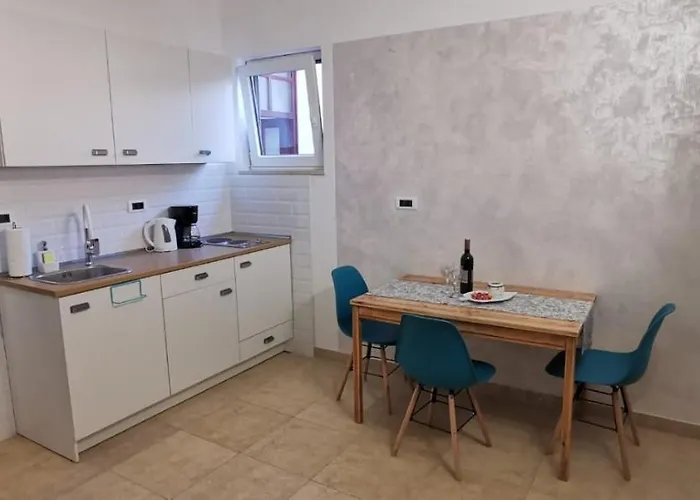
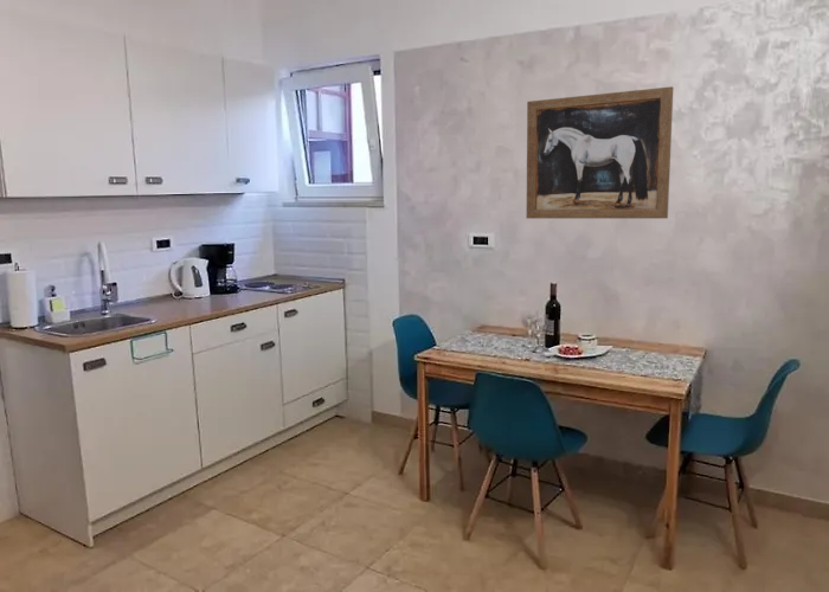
+ wall art (595, 157)
